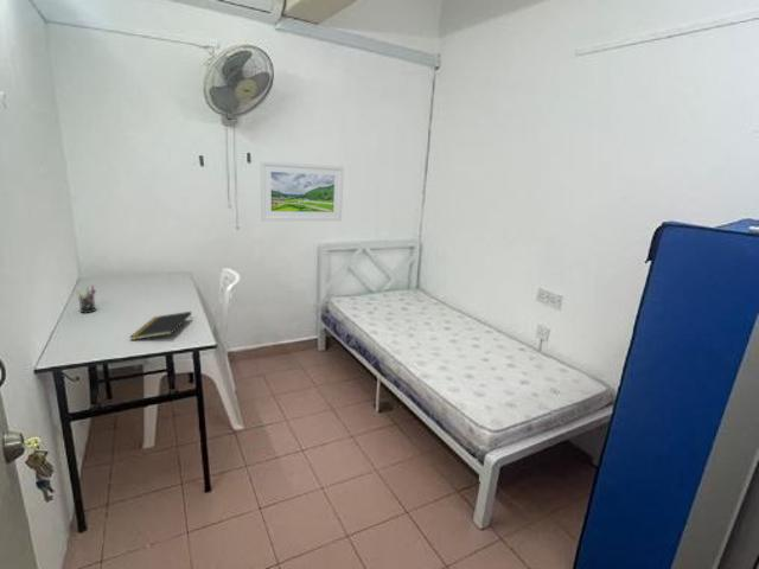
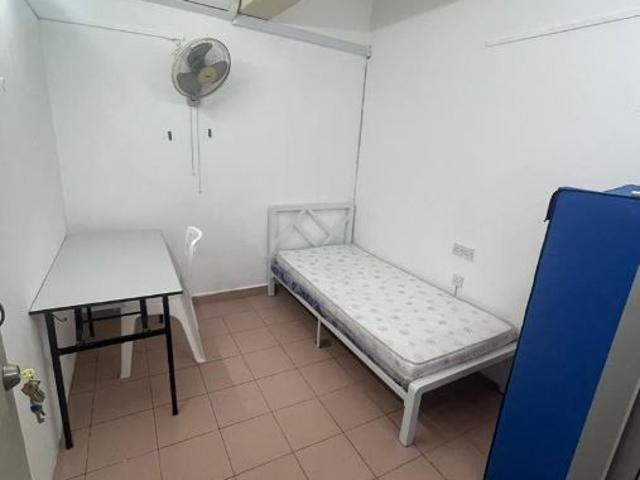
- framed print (302, 192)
- notepad (162, 325)
- pen holder (88, 298)
